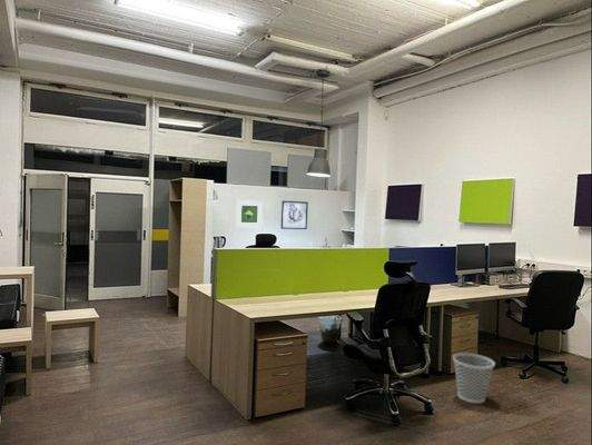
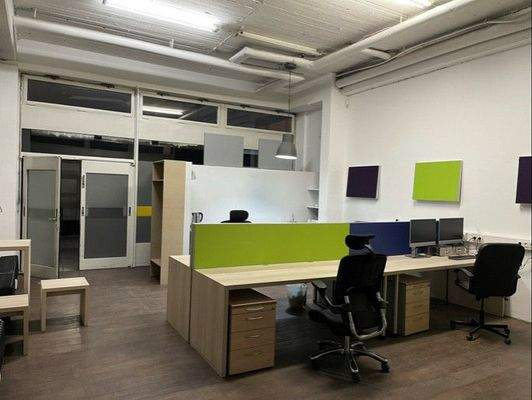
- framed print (249, 214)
- wall art (294, 215)
- wastebasket (472, 378)
